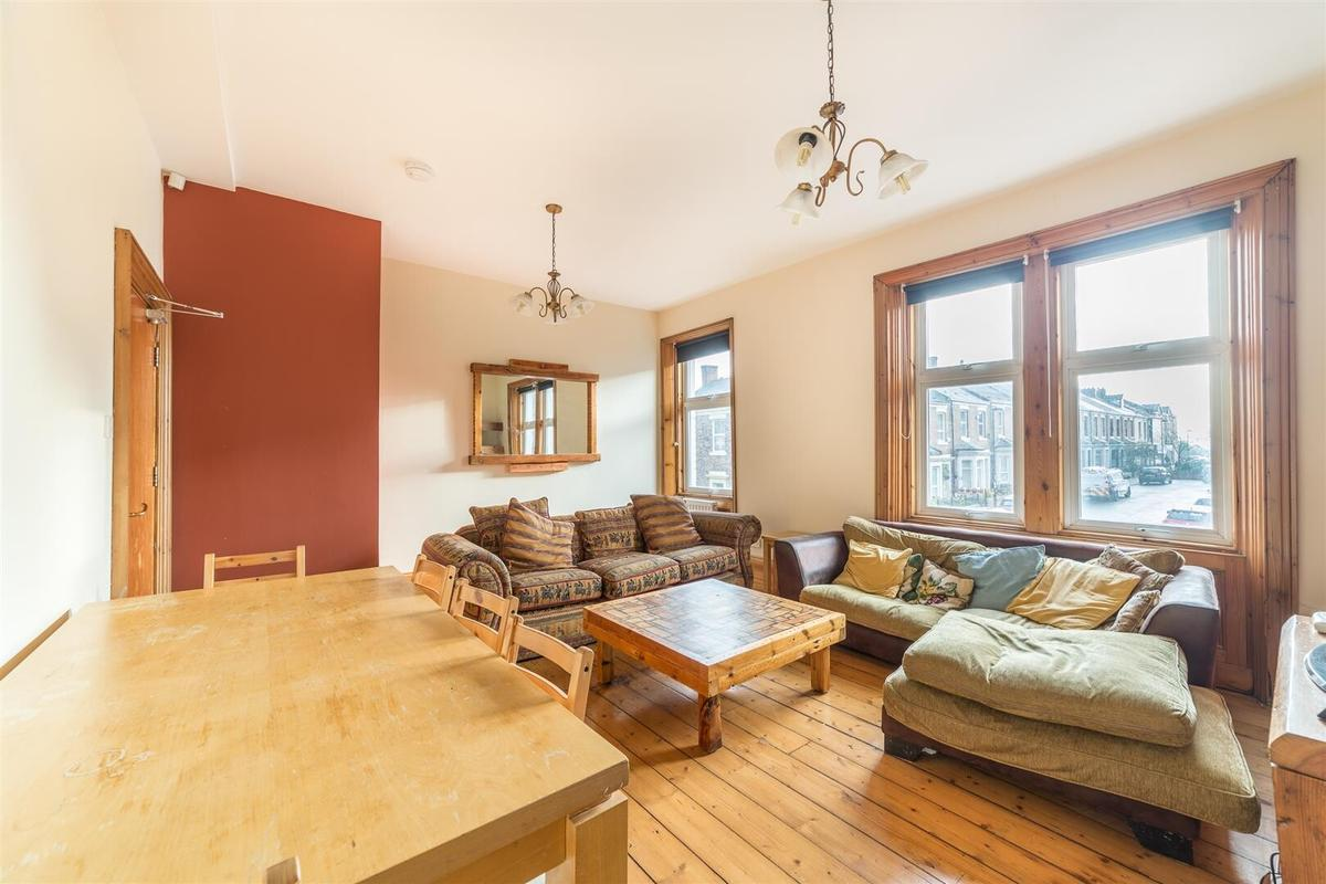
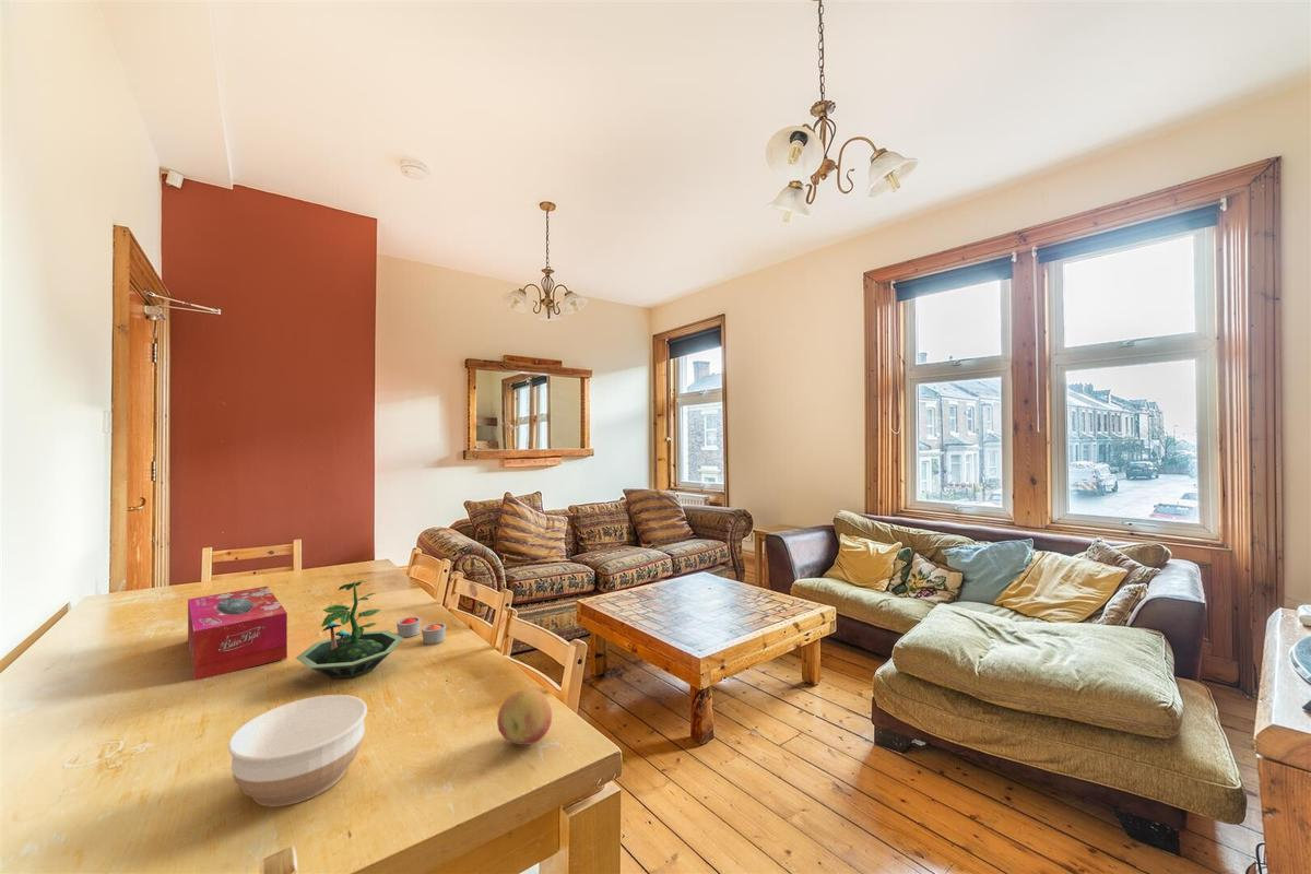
+ tissue box (235, 627)
+ bowl (302, 751)
+ terrarium (354, 598)
+ fruit (525, 714)
+ candle (422, 628)
